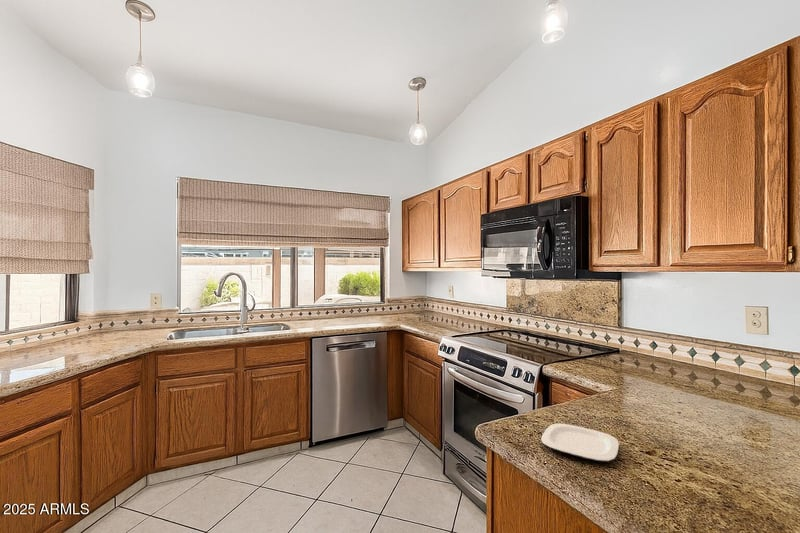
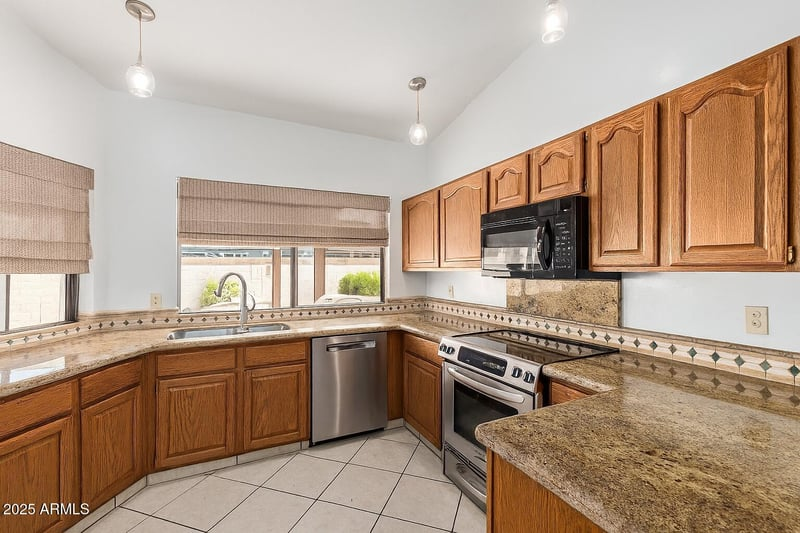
- plate (579, 442)
